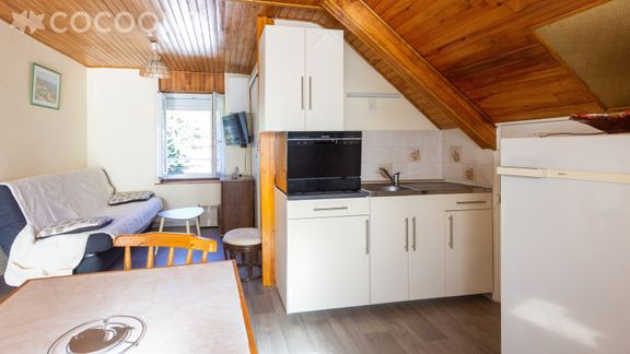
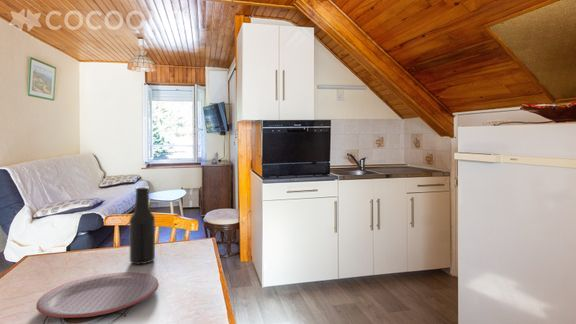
+ beer bottle (142, 224)
+ plate (102, 294)
